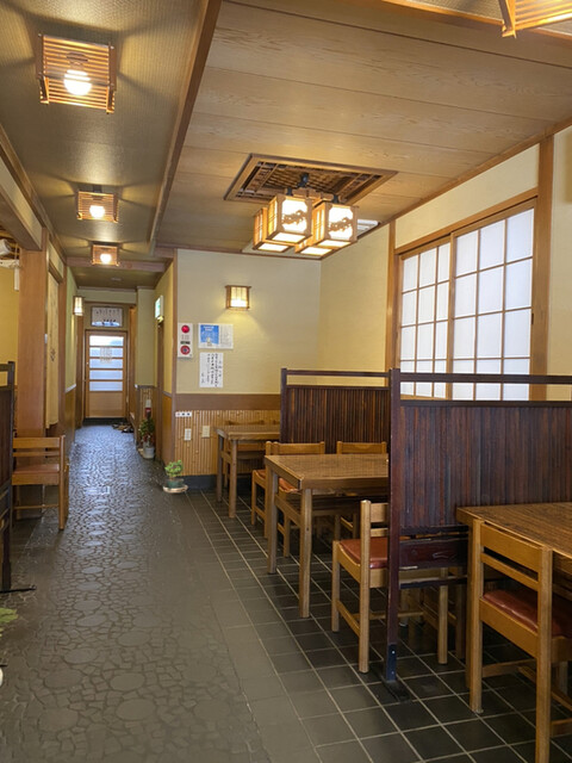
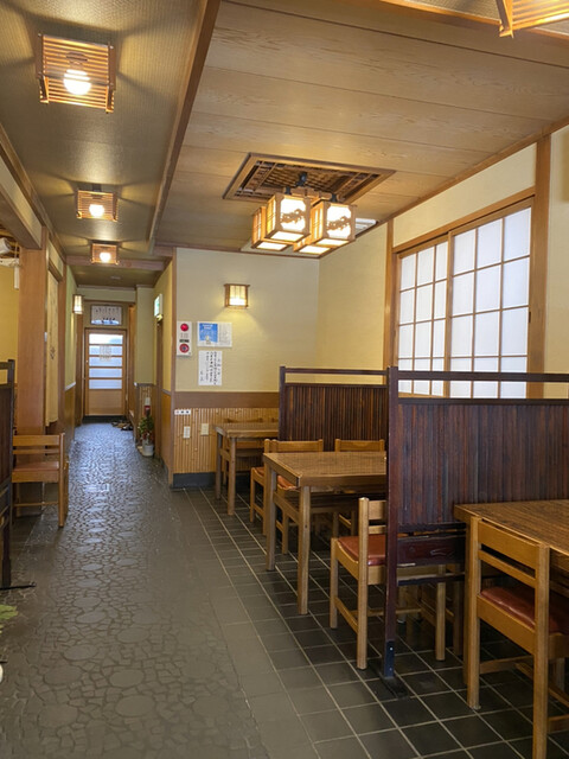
- potted plant (174, 474)
